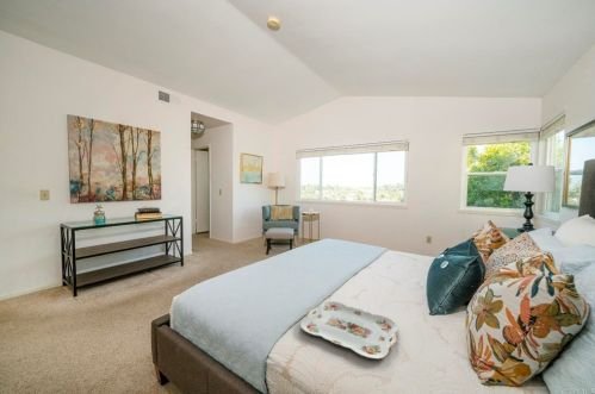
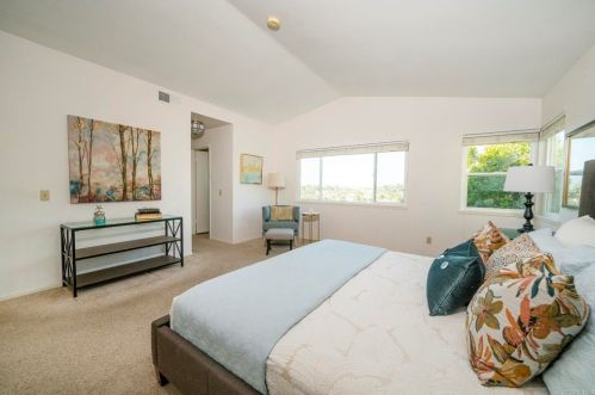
- serving tray (348, 325)
